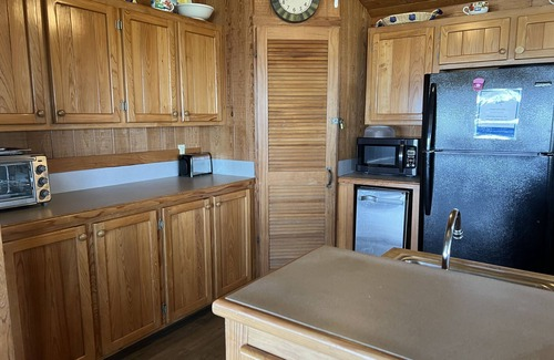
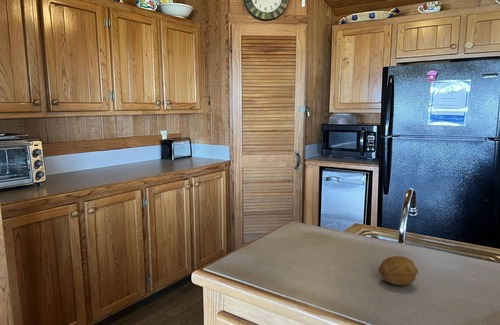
+ fruit (398, 270)
